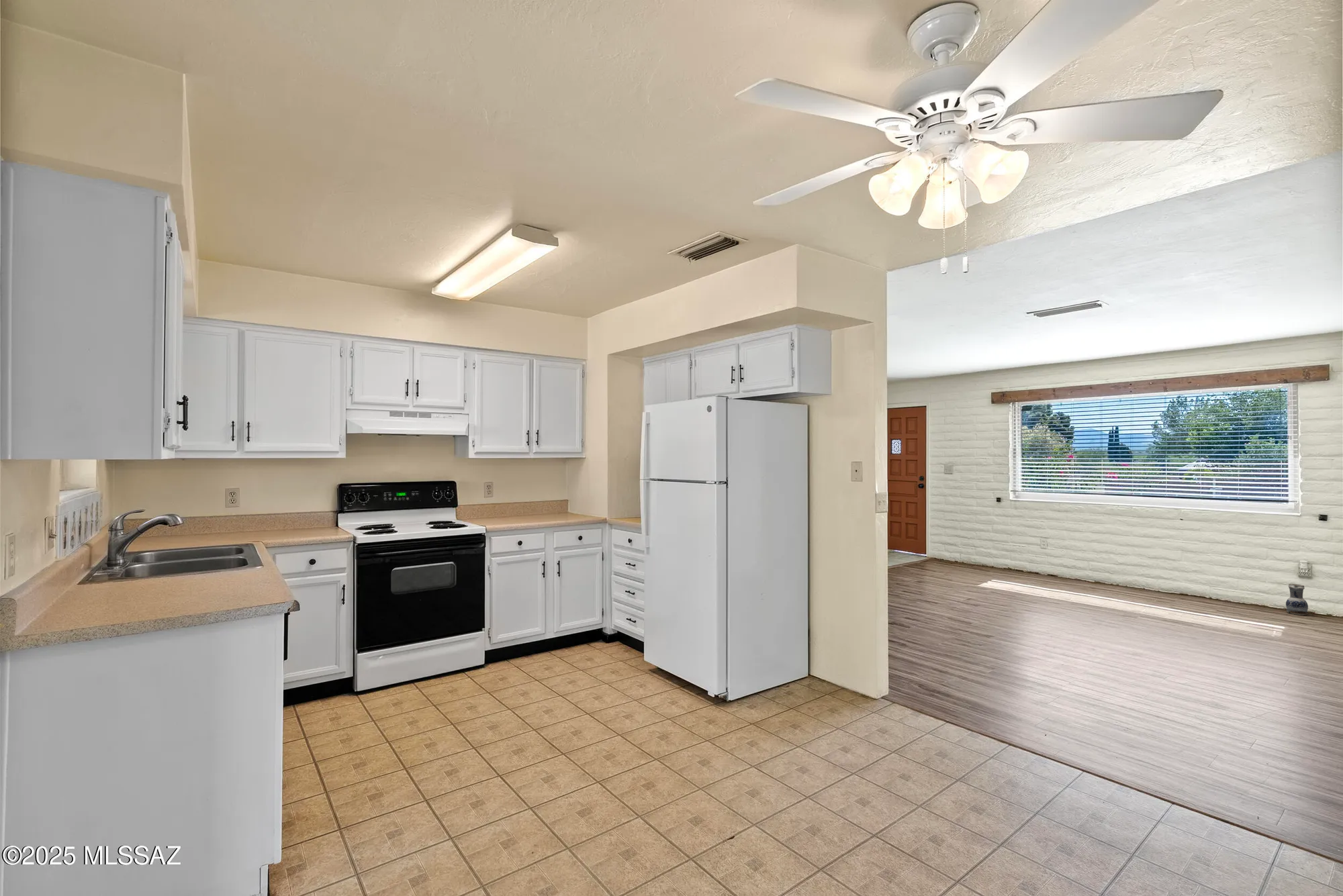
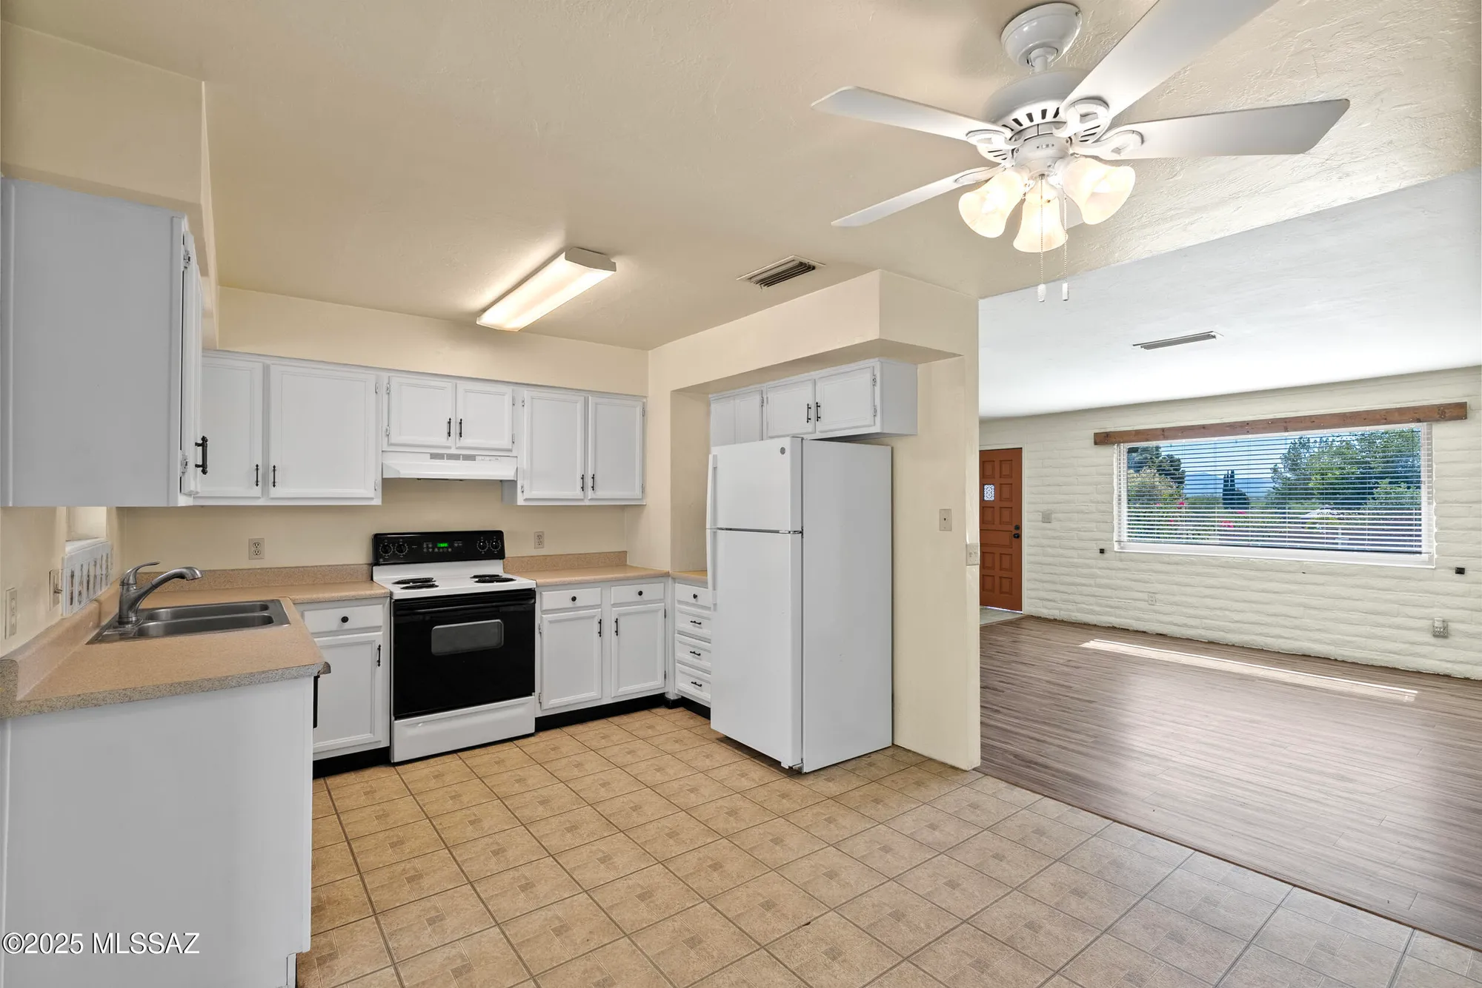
- ceramic jug (1297, 598)
